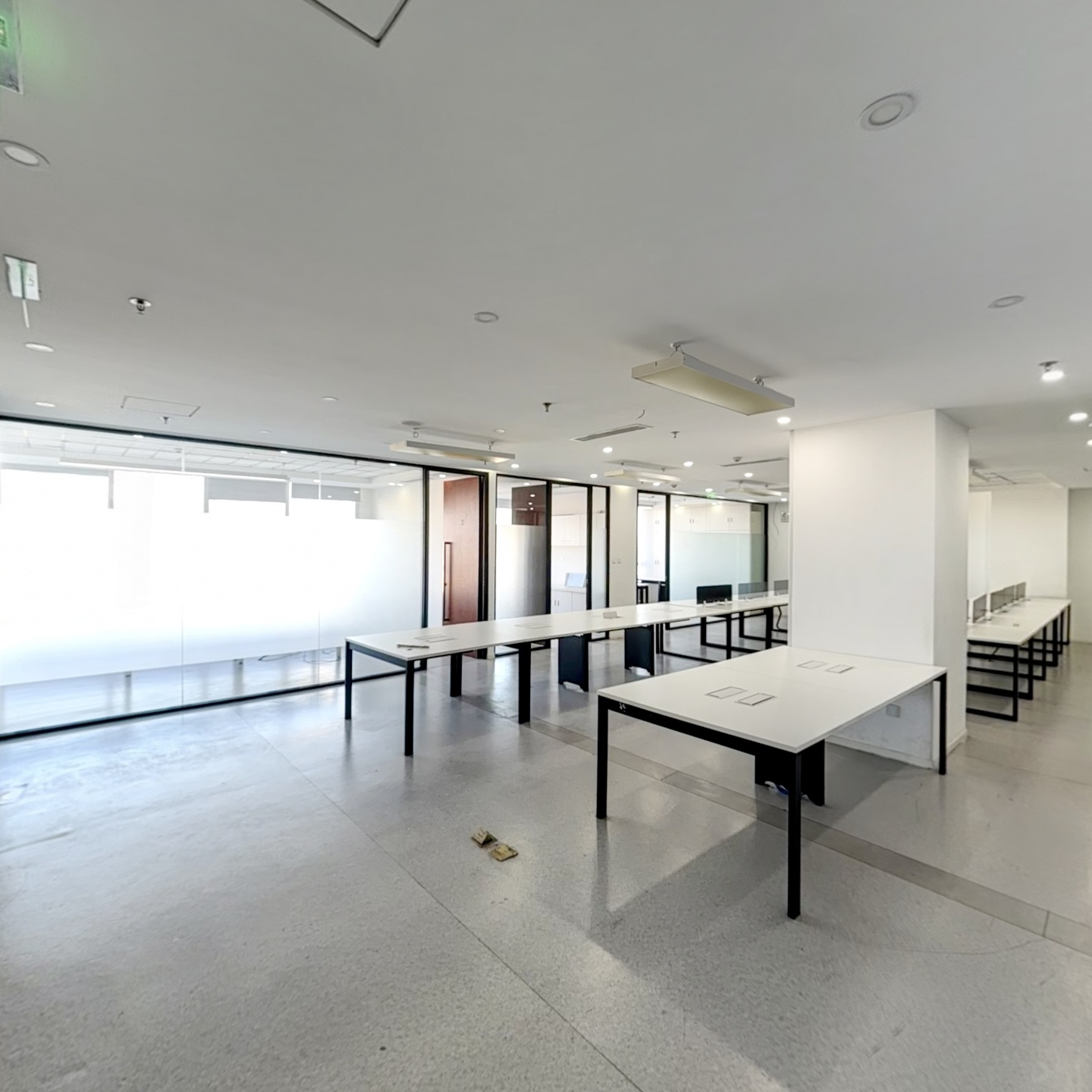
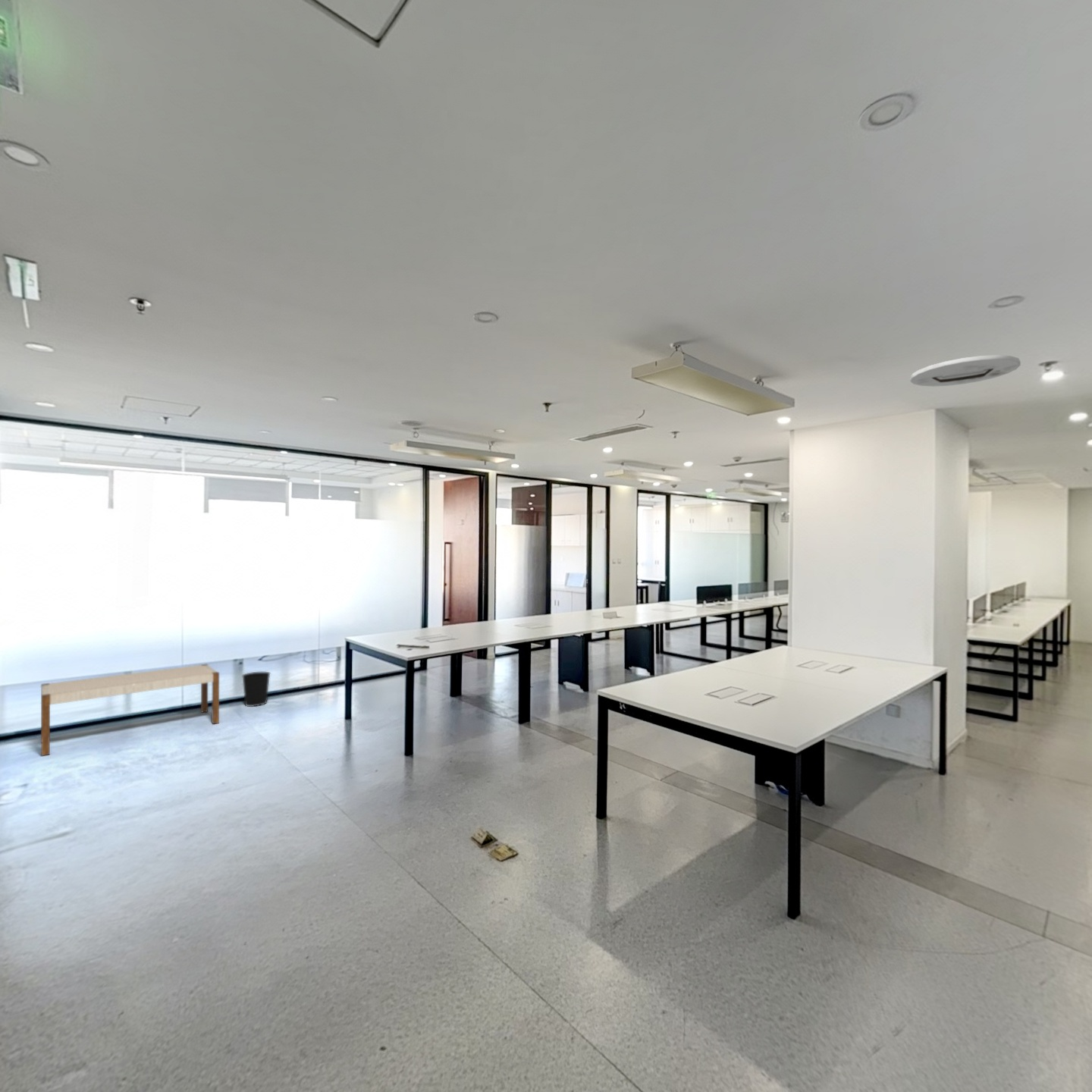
+ bench (133, 692)
+ wastebasket (256, 689)
+ ceiling light (962, 372)
